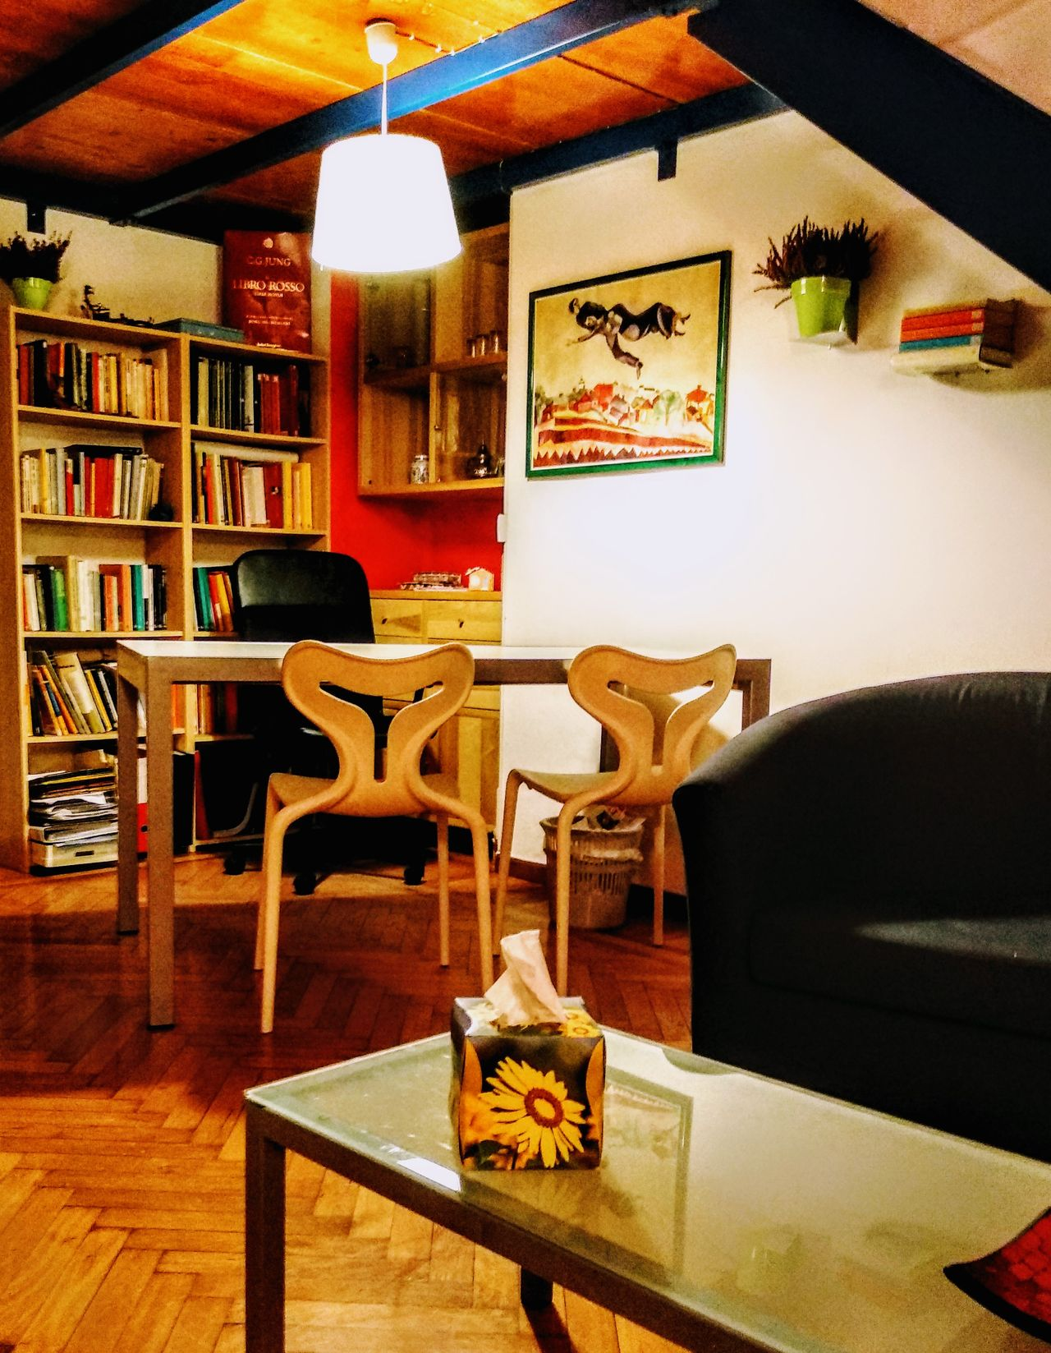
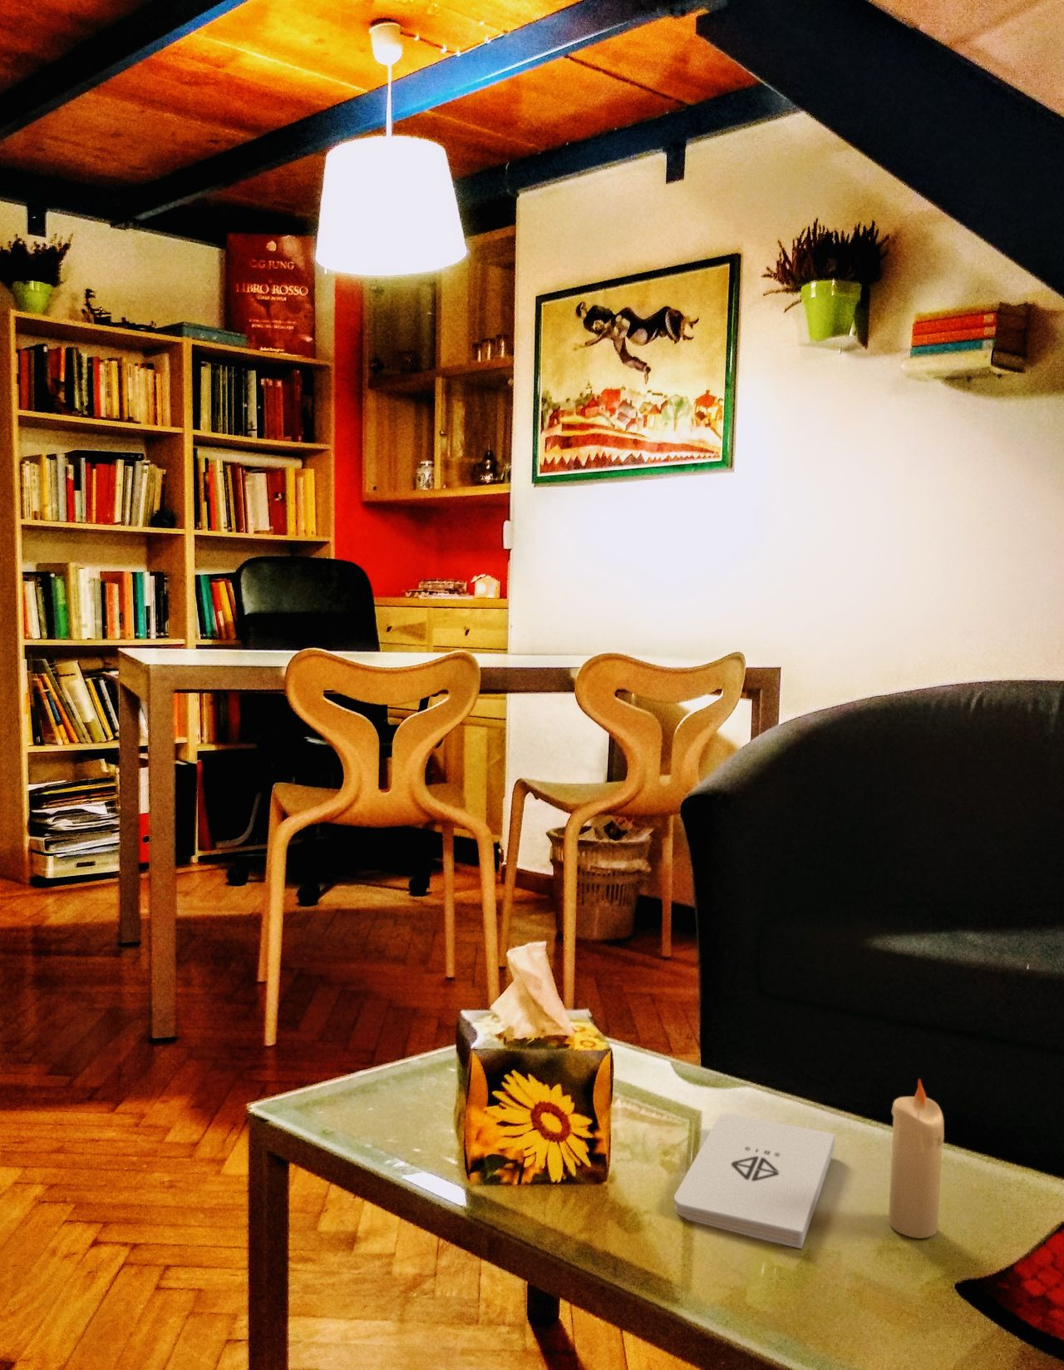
+ notepad (757, 1173)
+ candle (917, 1152)
